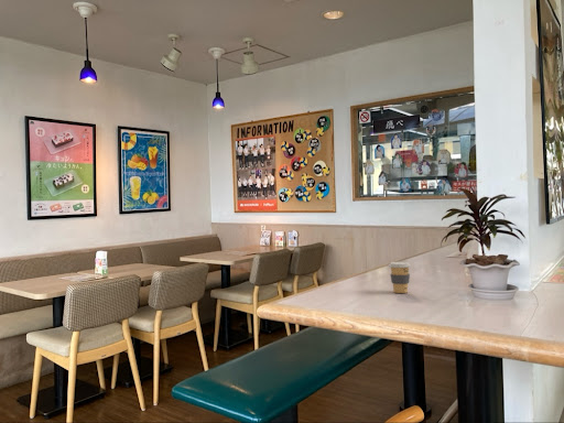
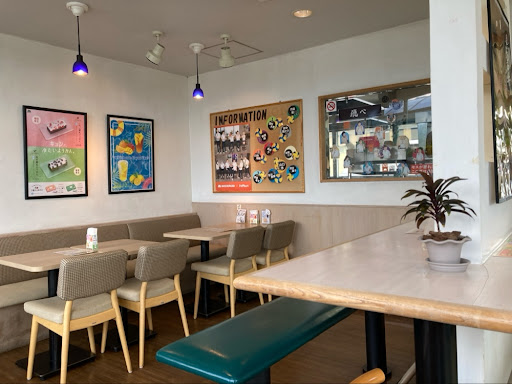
- coffee cup (400, 276)
